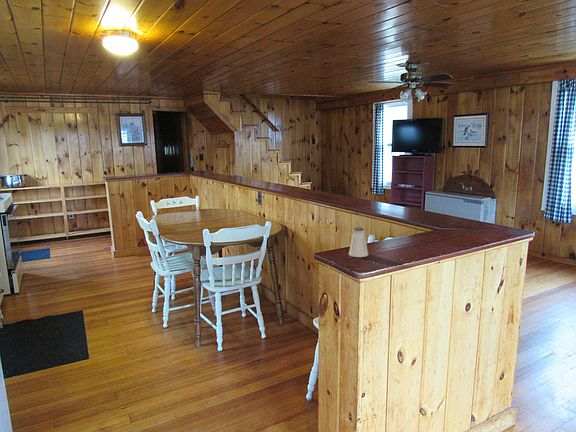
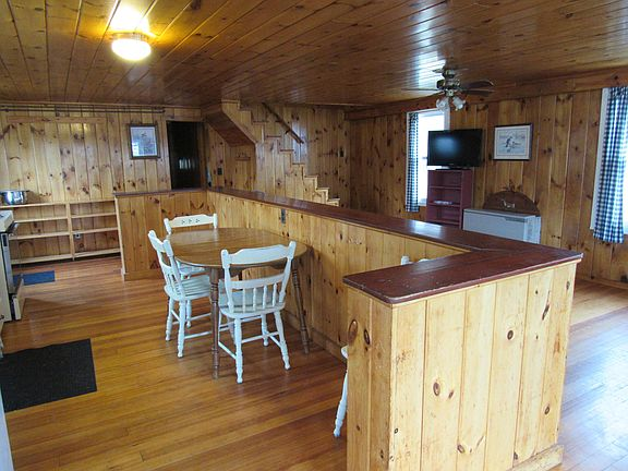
- saltshaker (358, 241)
